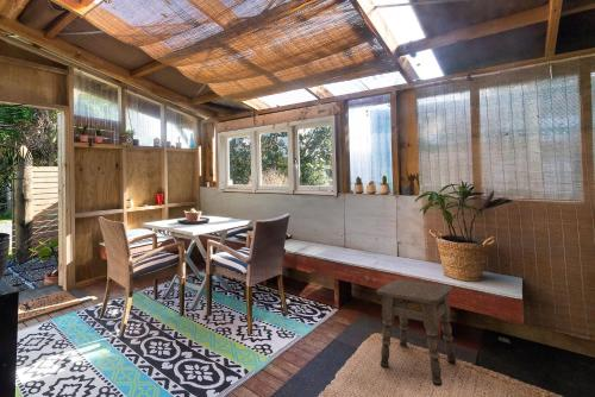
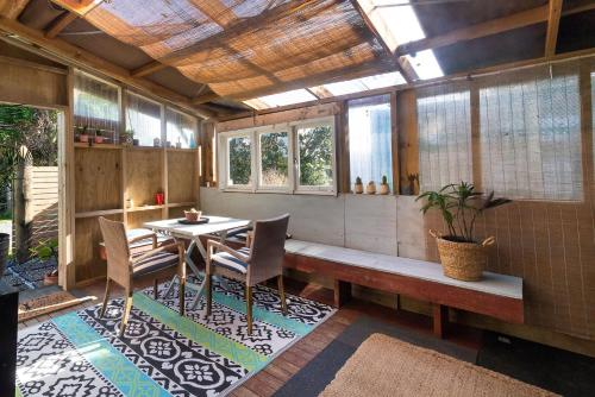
- side table (419, 320)
